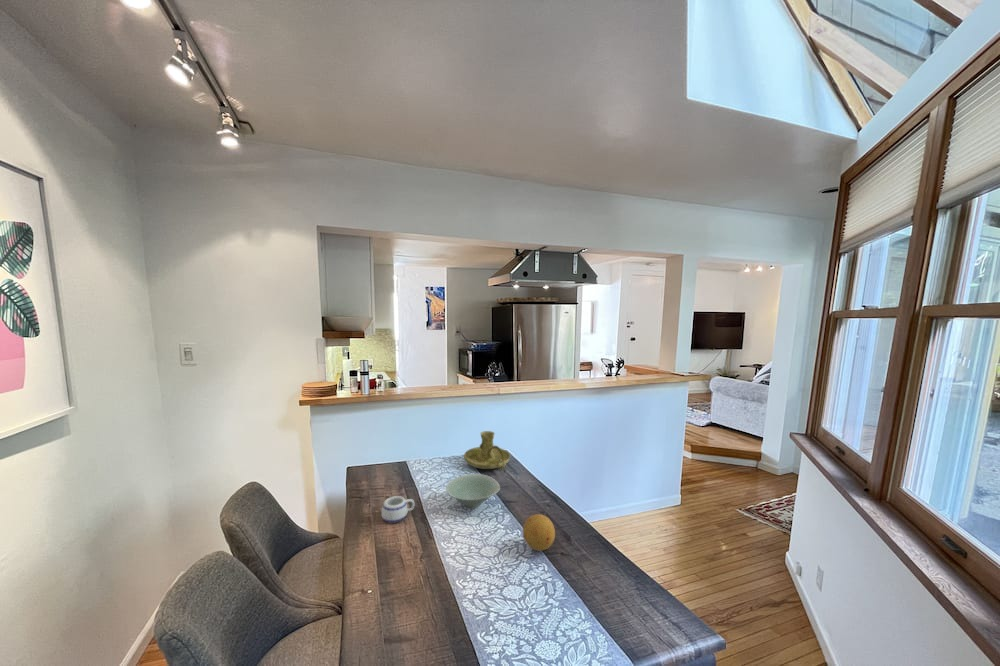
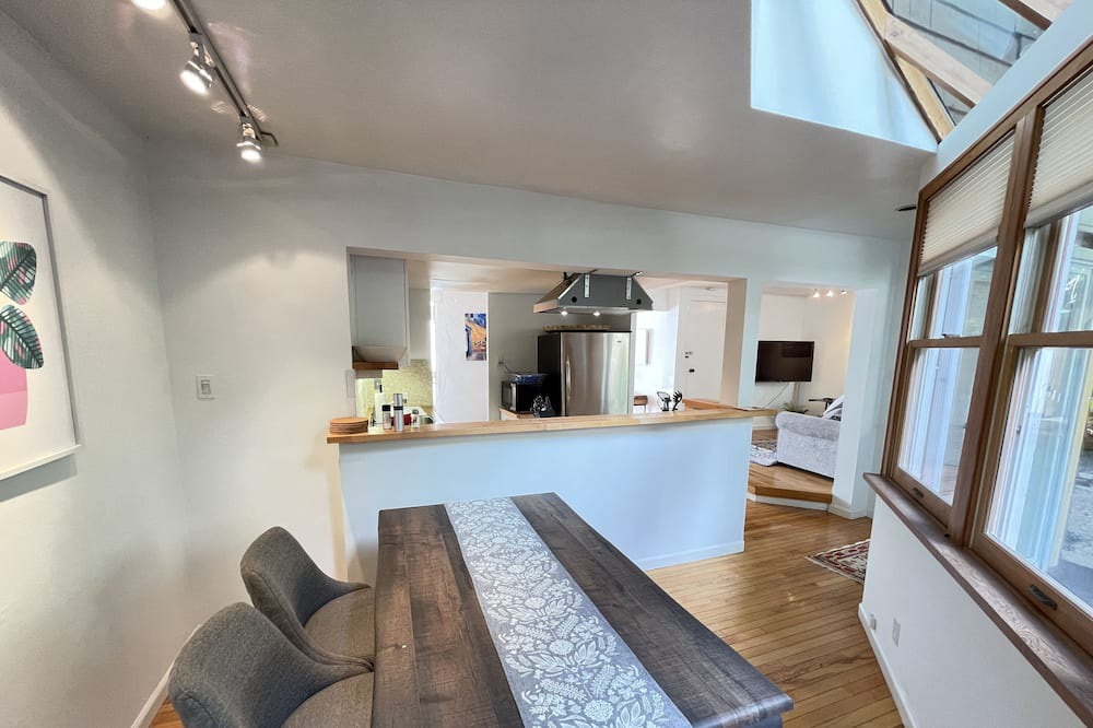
- fruit (538, 532)
- mug (398, 507)
- bowl (472, 495)
- candle holder (489, 450)
